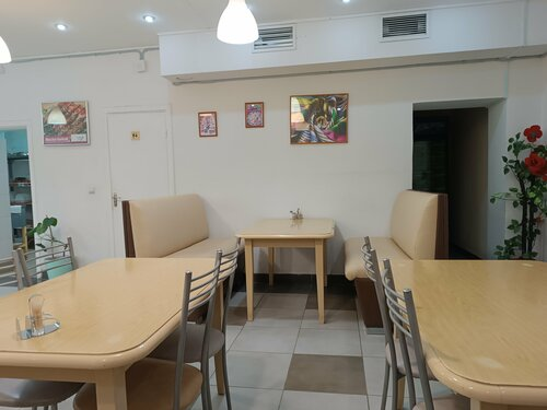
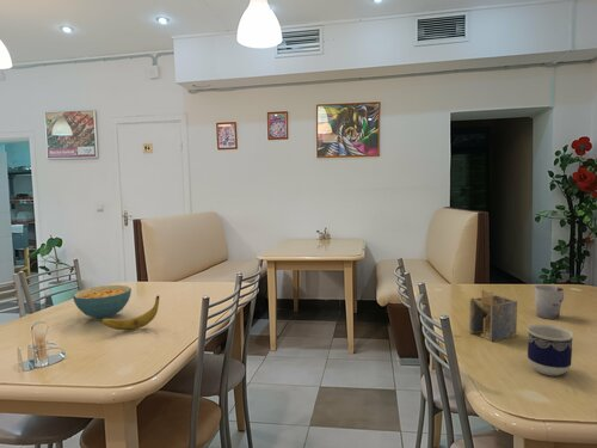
+ cup (550, 301)
+ cereal bowl (103, 303)
+ banana (133, 318)
+ napkin holder (492, 311)
+ cup (548, 348)
